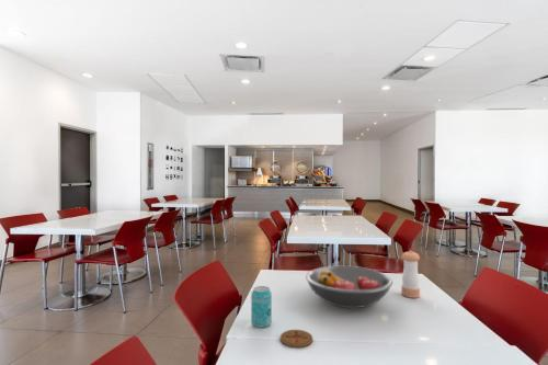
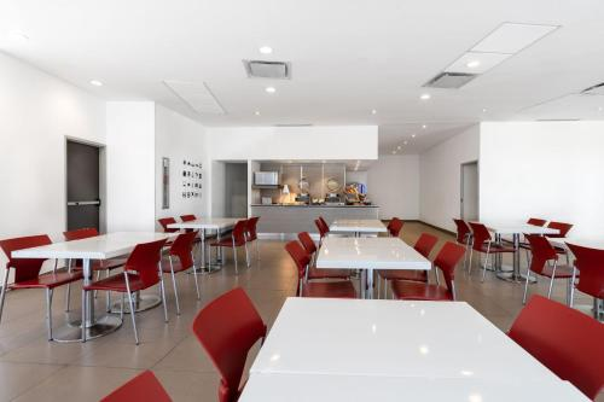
- beverage can (261, 306)
- pepper shaker (410, 272)
- coaster (296, 338)
- fruit bowl (347, 285)
